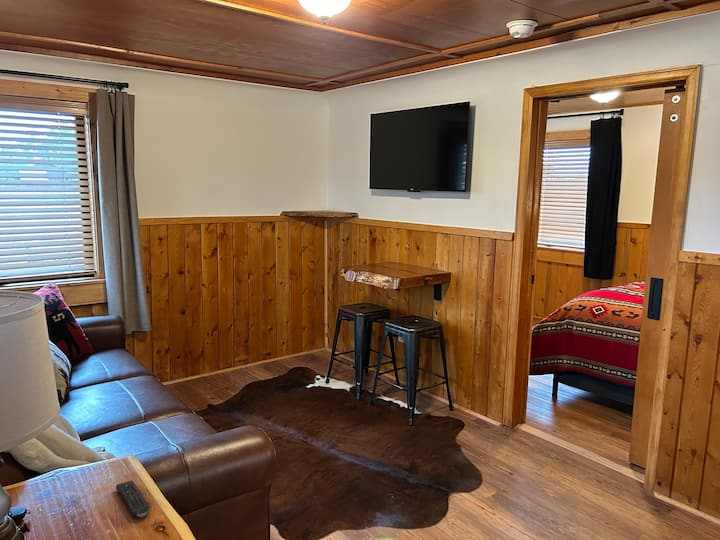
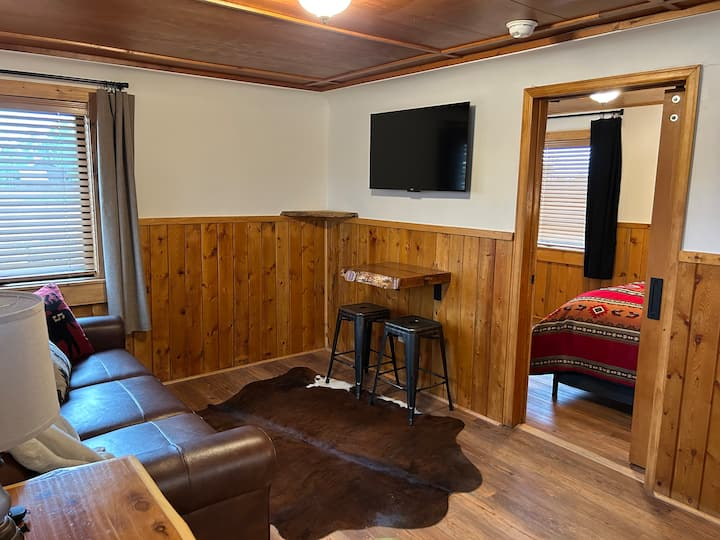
- remote control (133, 498)
